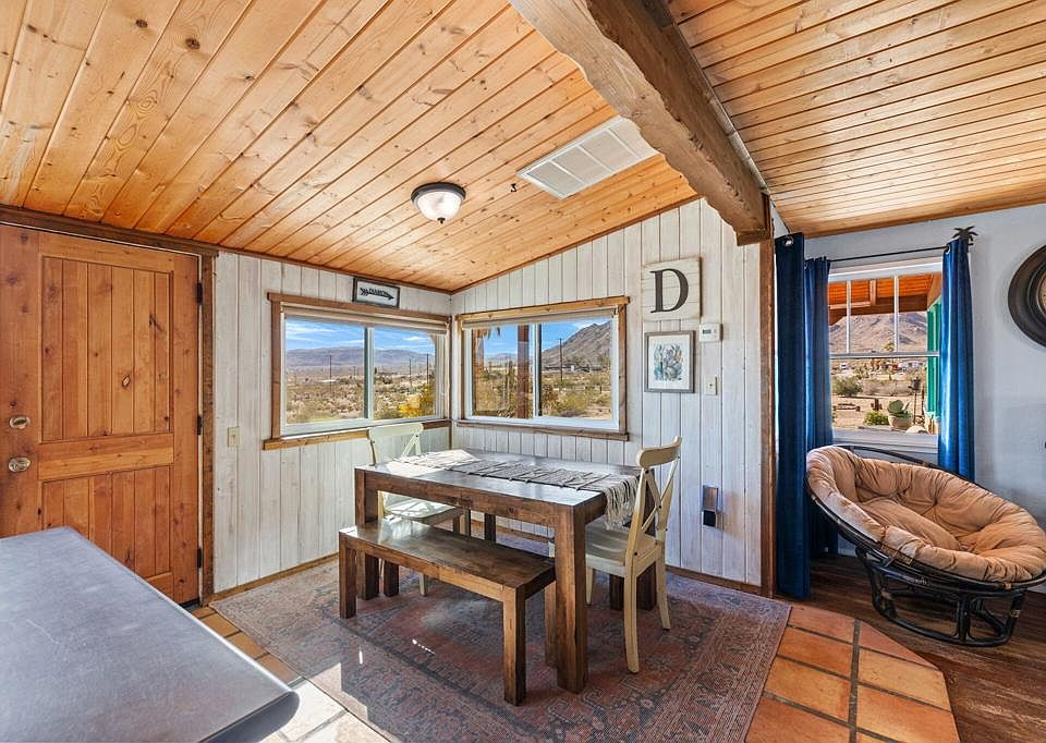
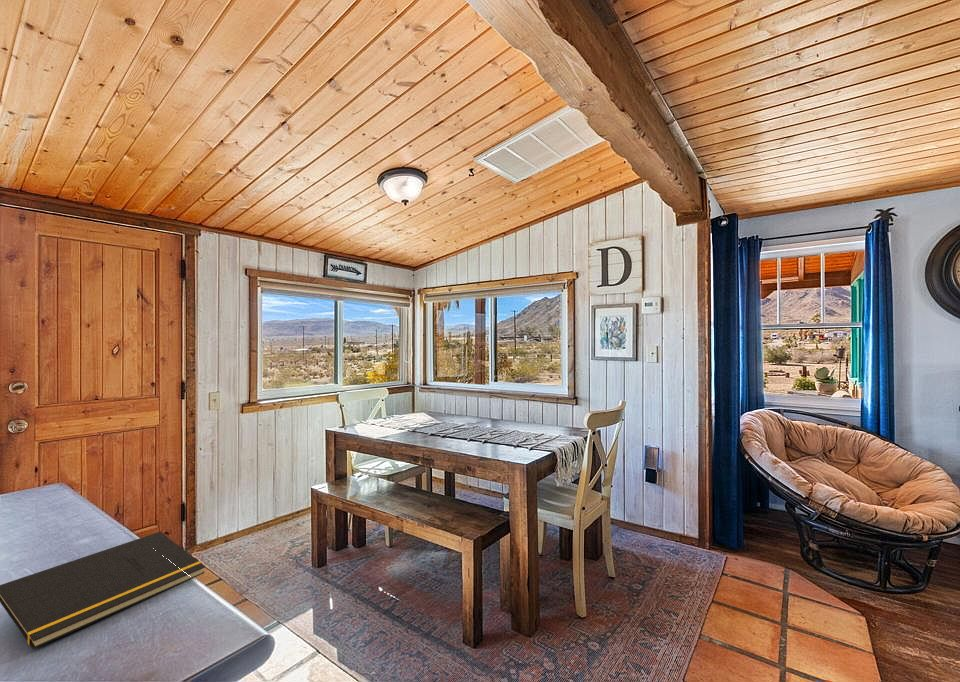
+ notepad (108, 579)
